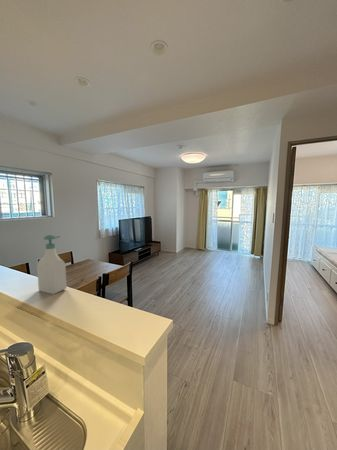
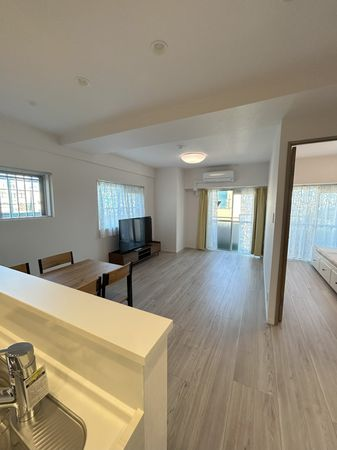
- soap bottle (53, 262)
